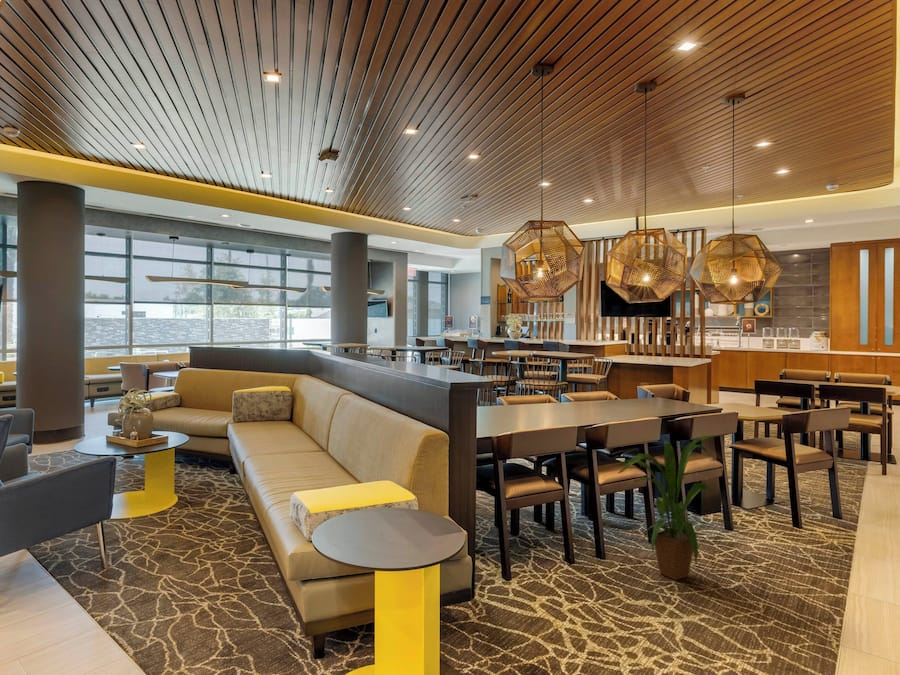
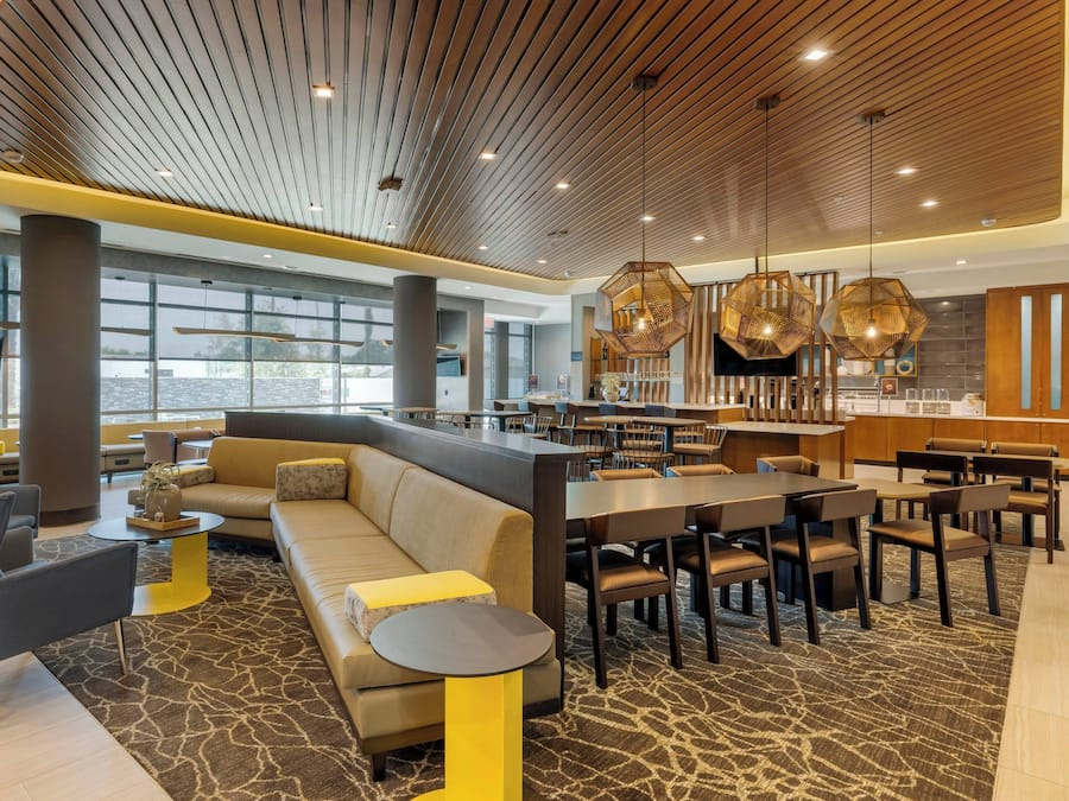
- house plant (664, 499)
